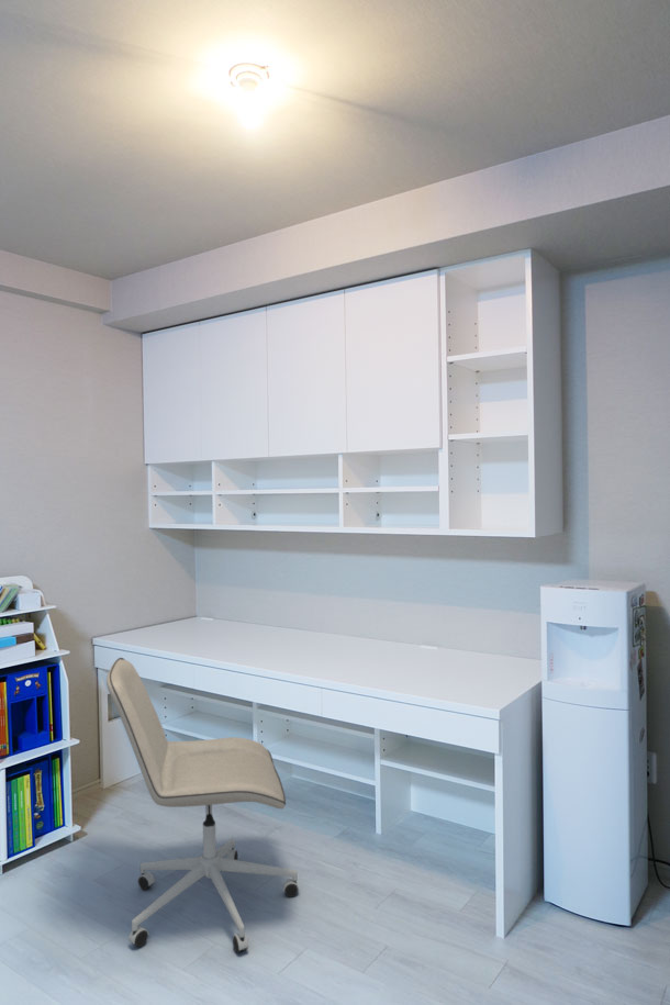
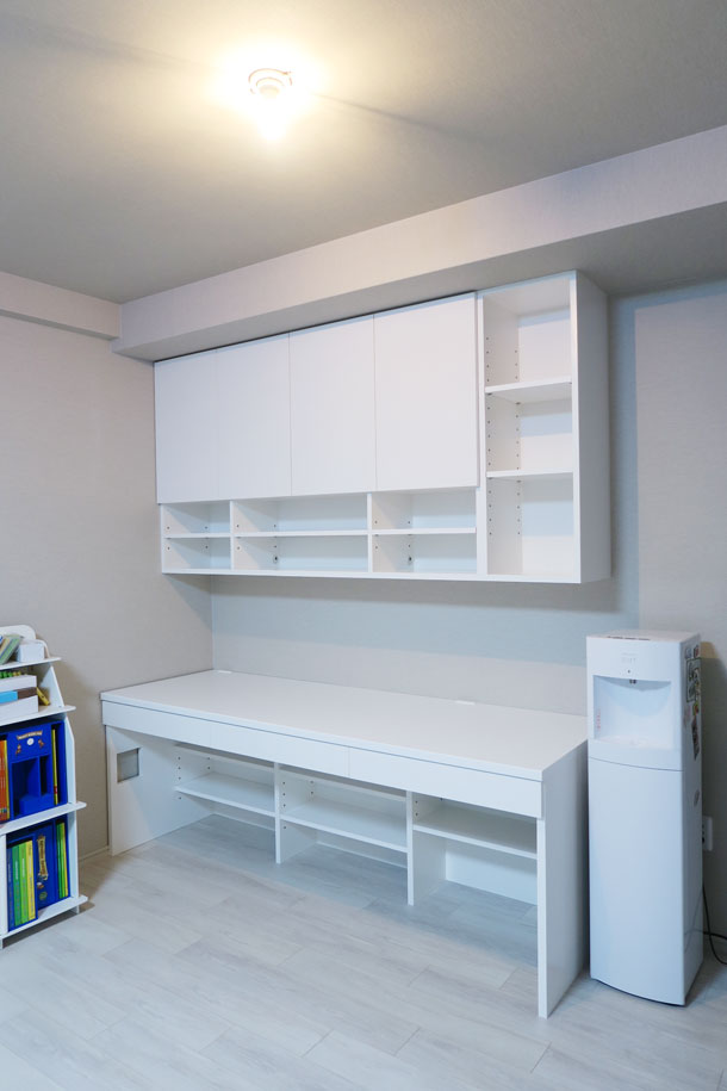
- office chair (205, 783)
